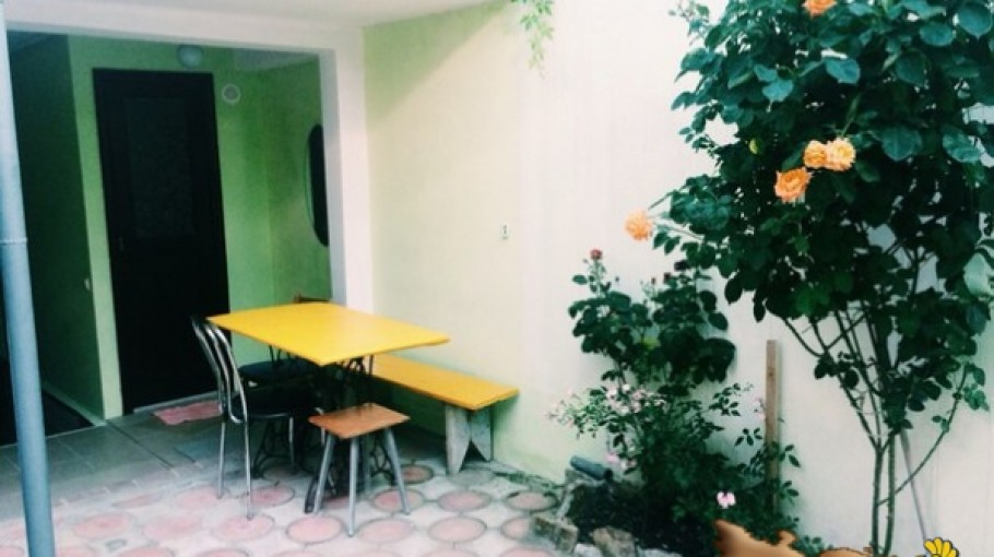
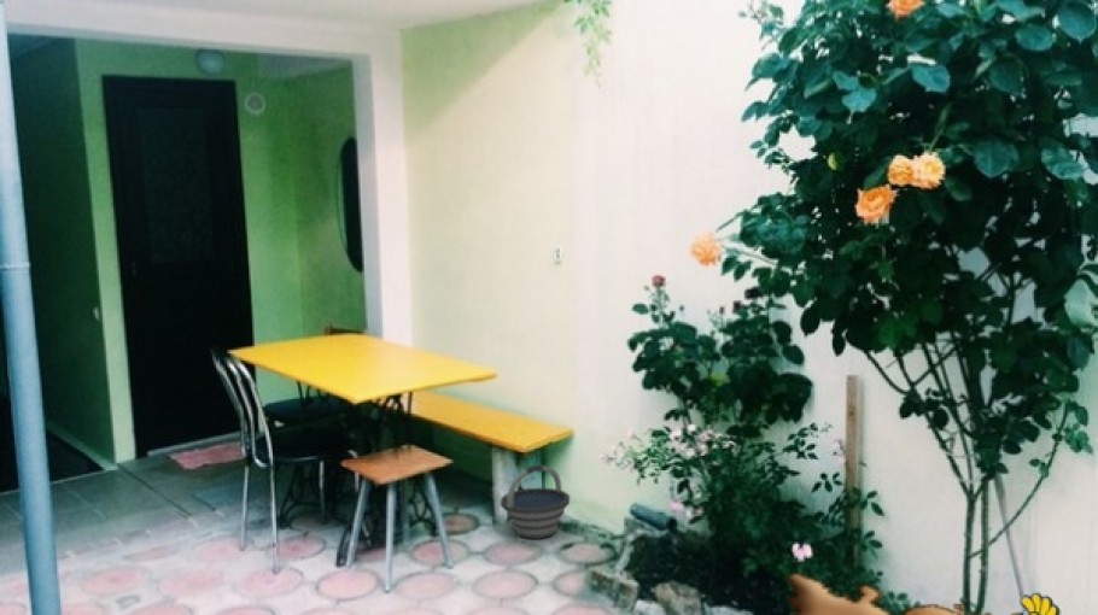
+ bucket (535, 498)
